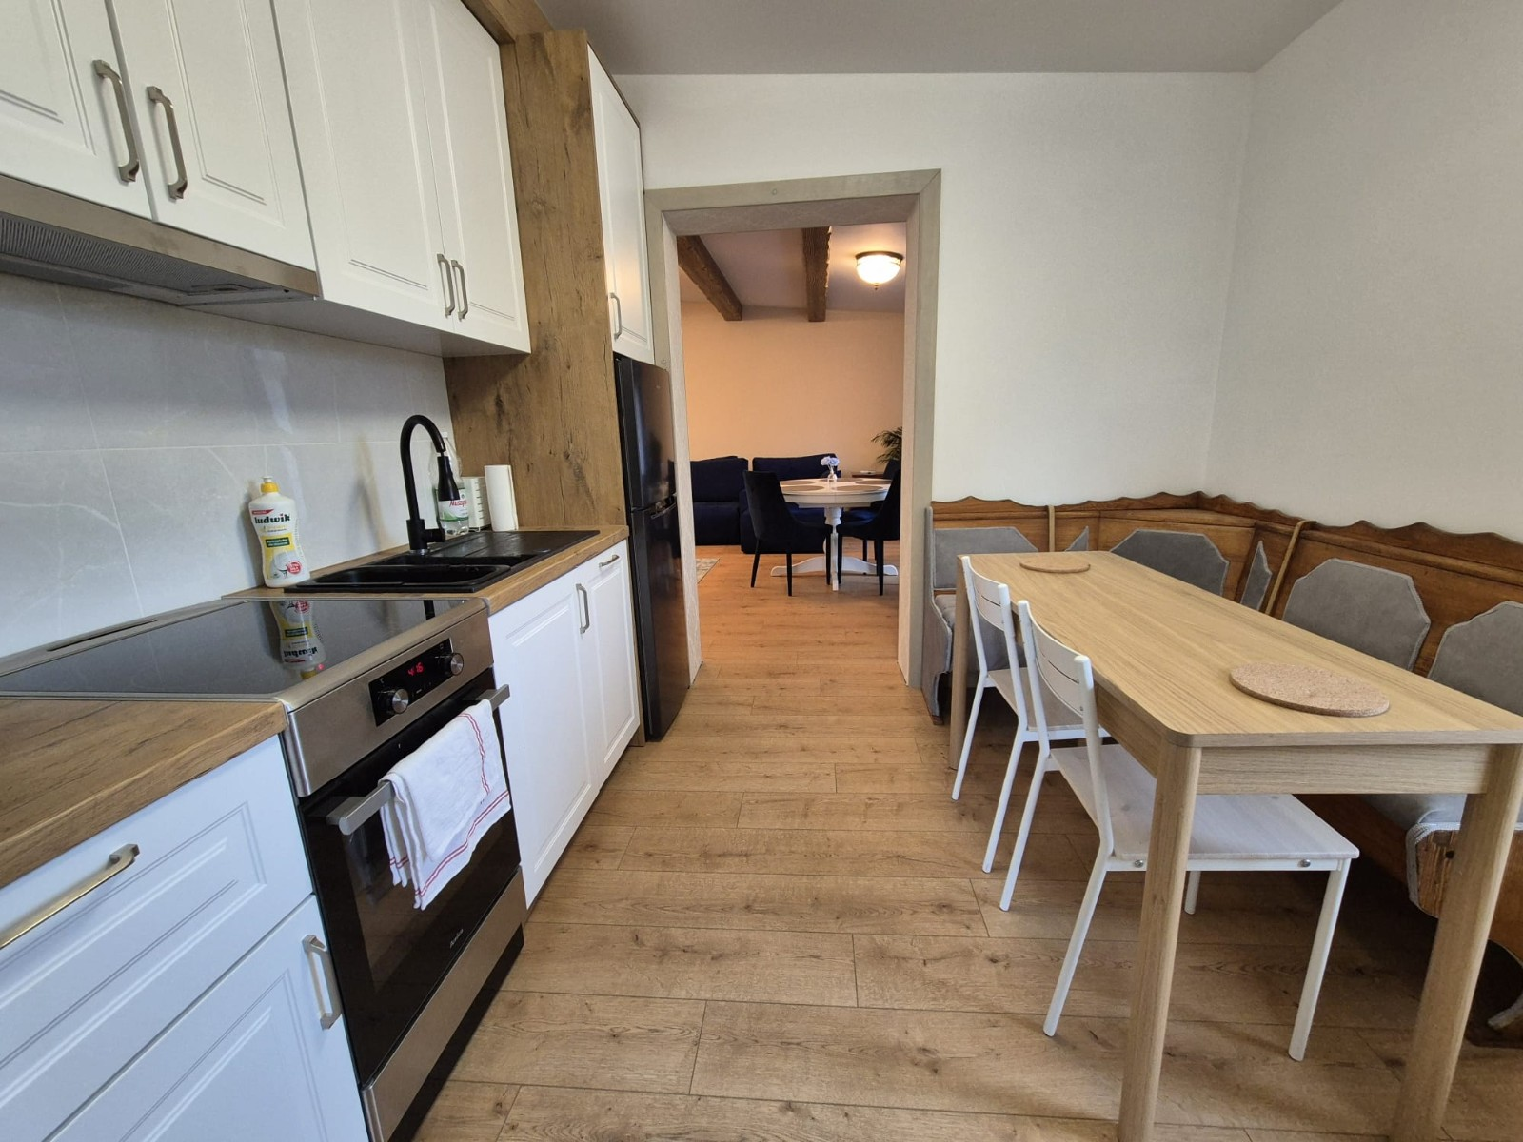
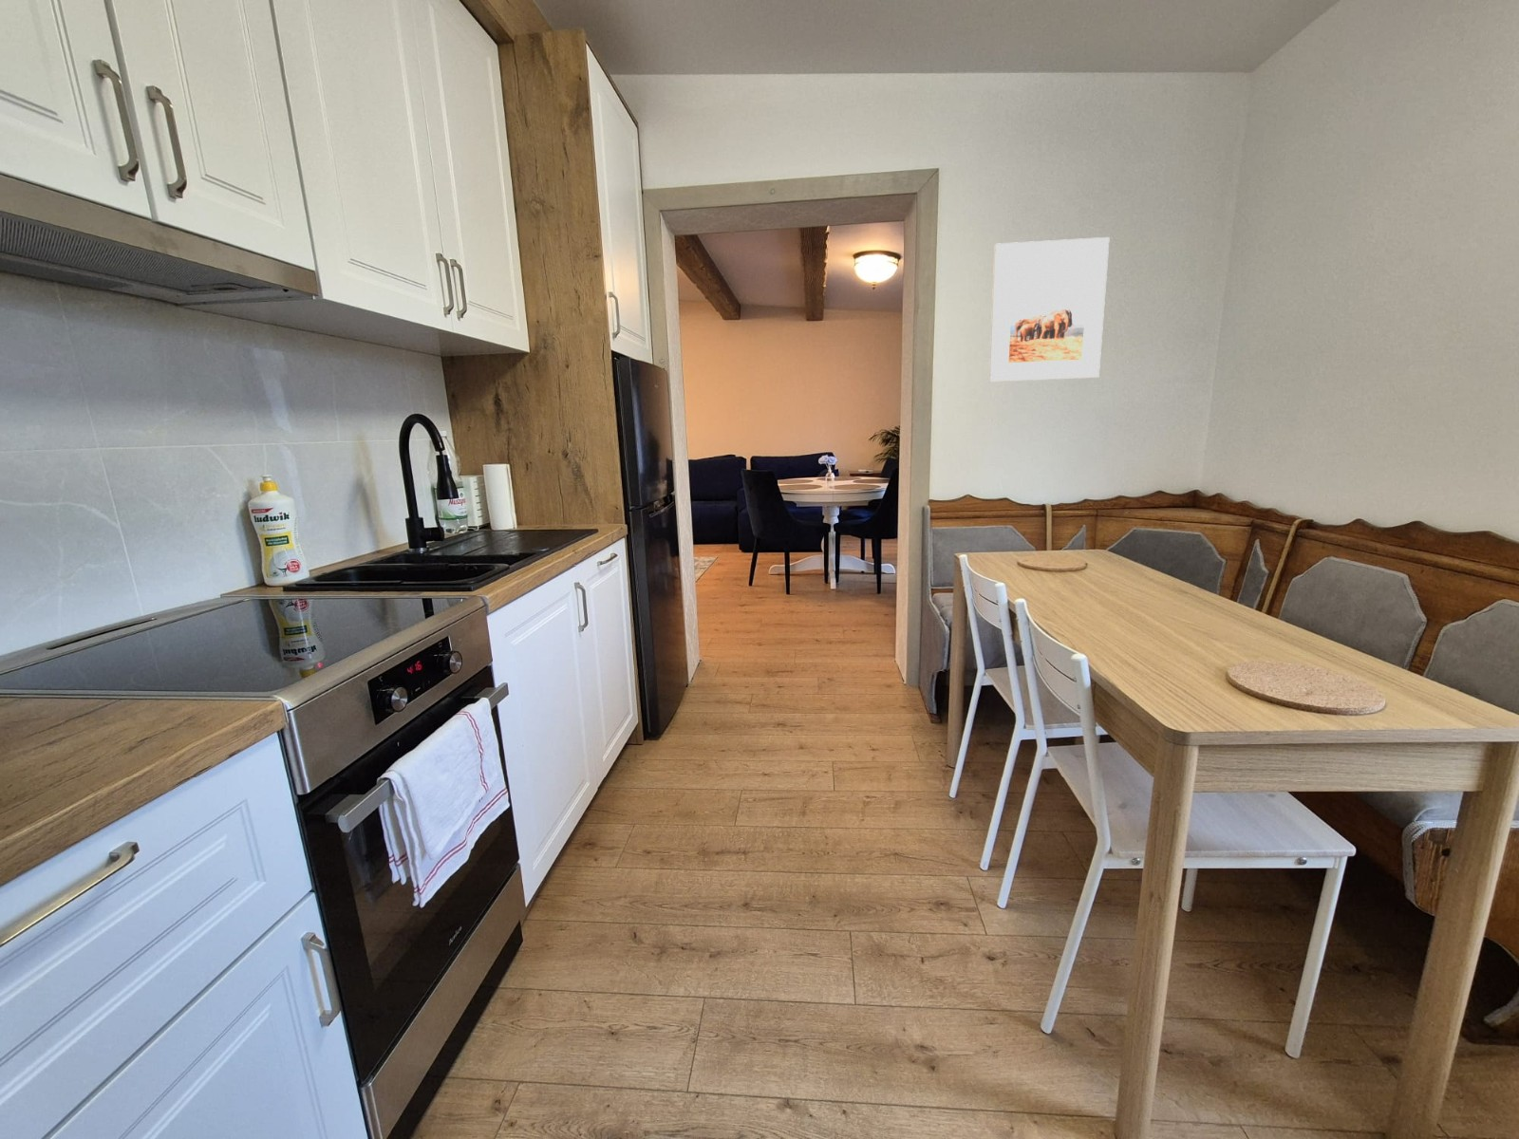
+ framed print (1048, 311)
